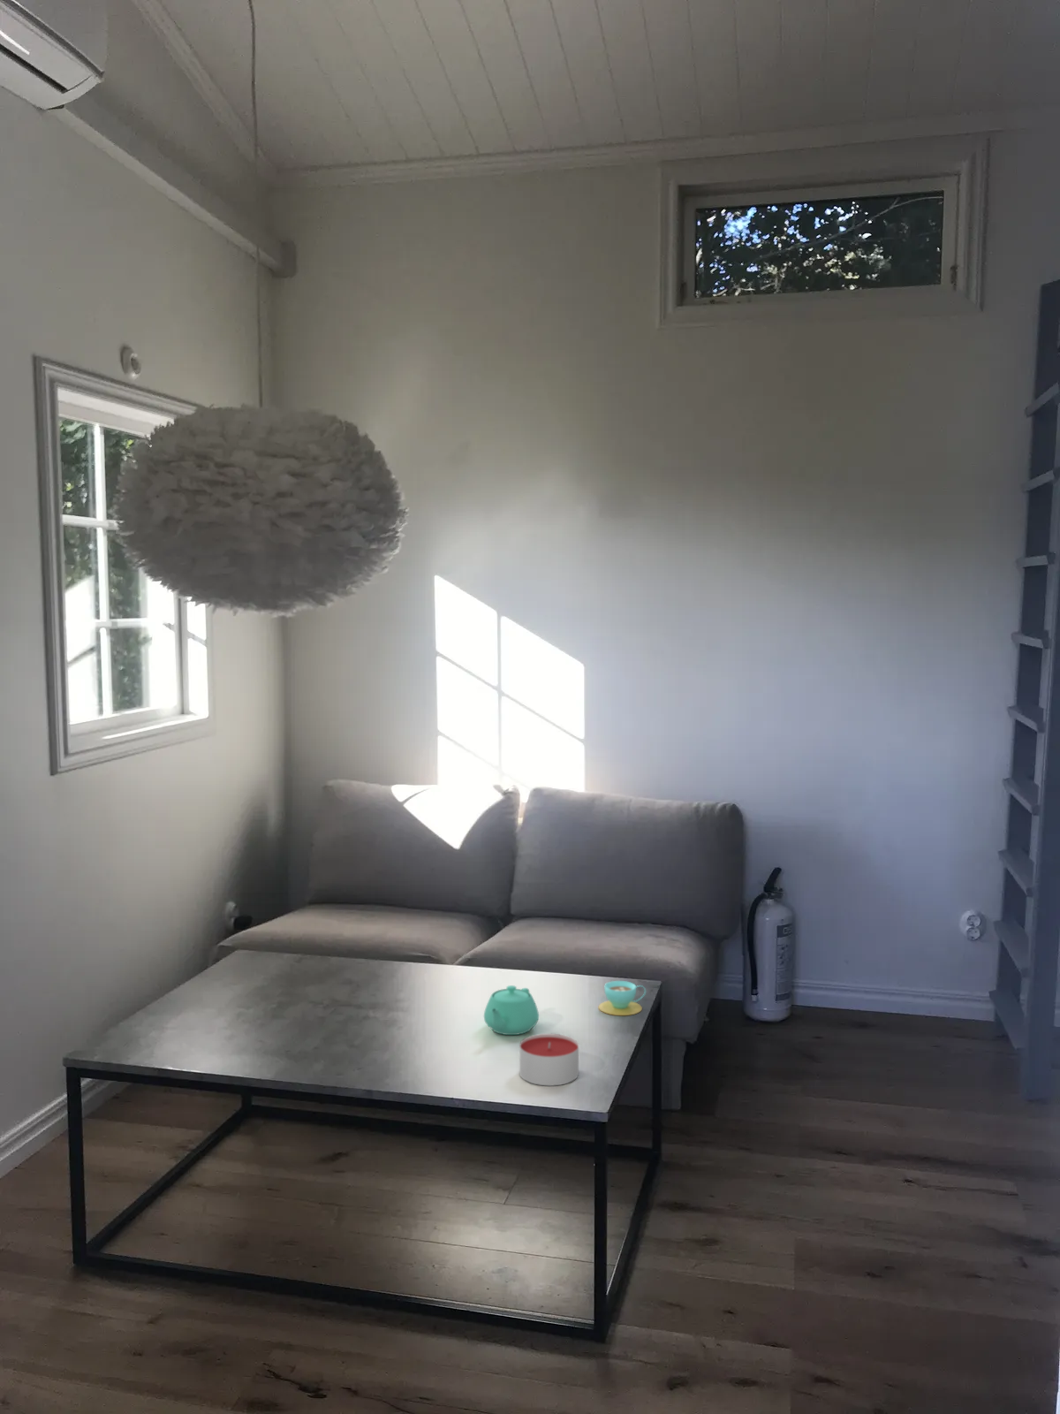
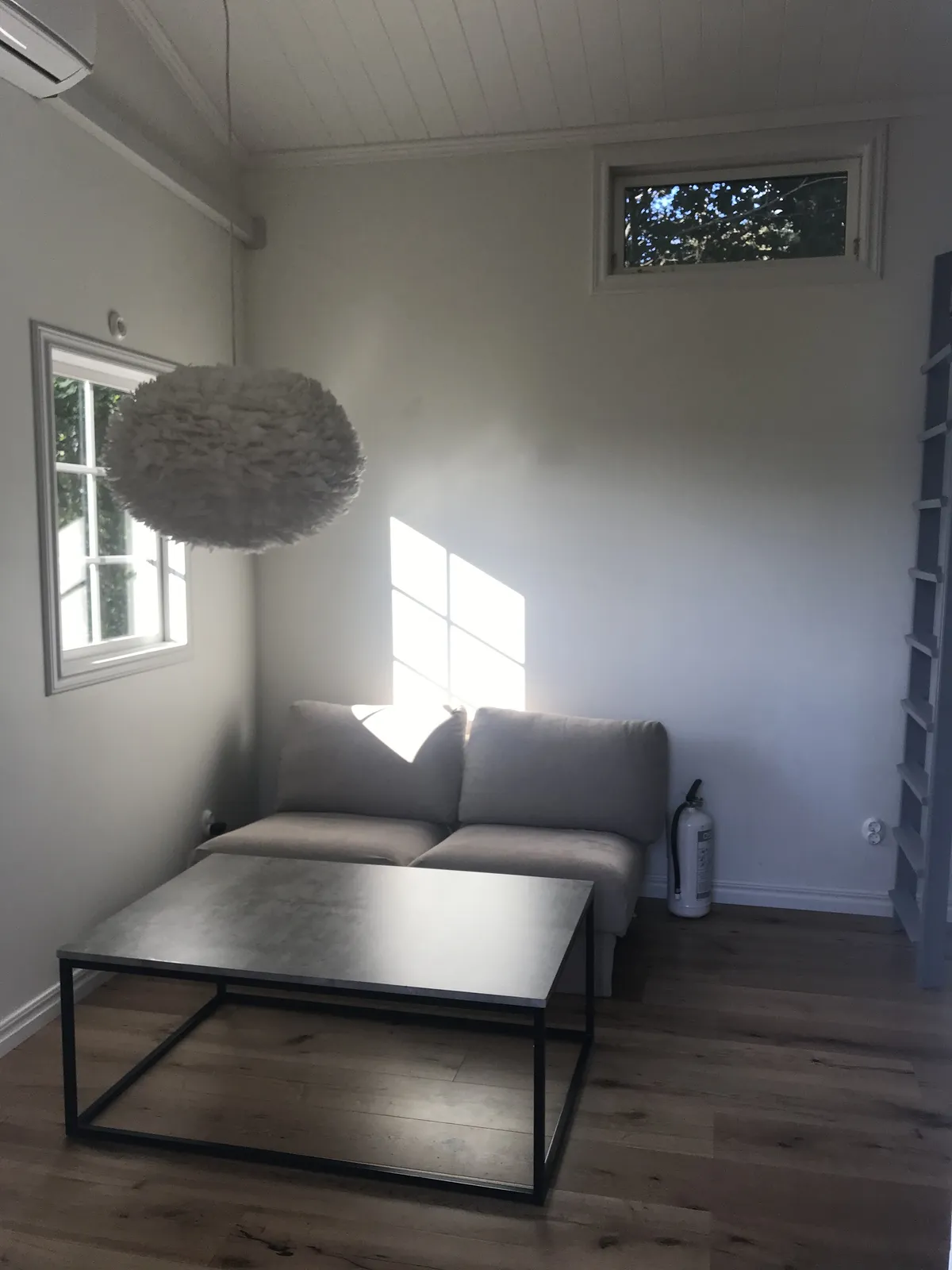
- teapot (510, 1009)
- teacup (622, 996)
- candle (549, 1058)
